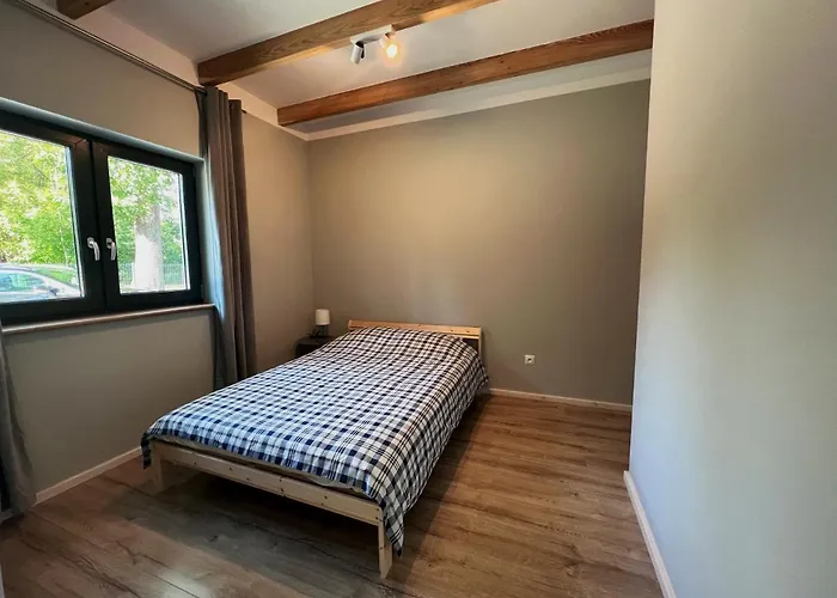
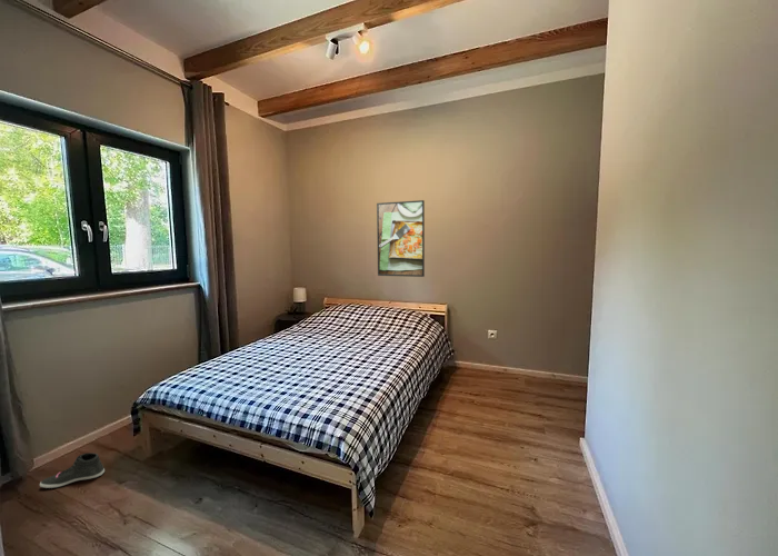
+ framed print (400, 239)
+ sneaker (72, 468)
